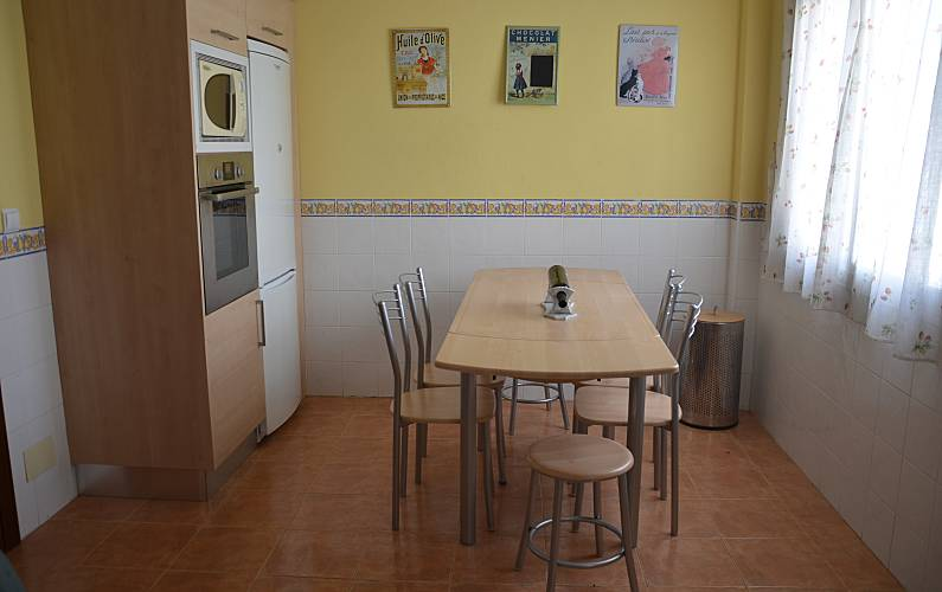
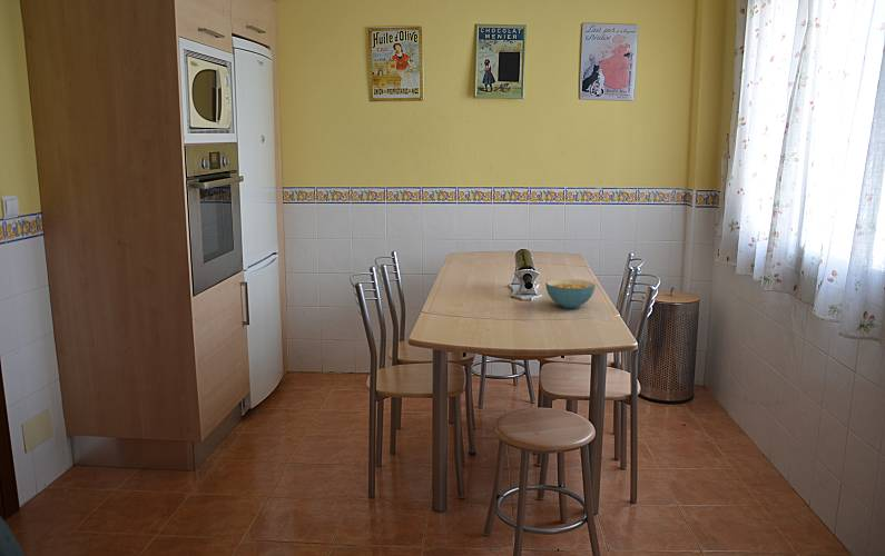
+ cereal bowl (569, 295)
